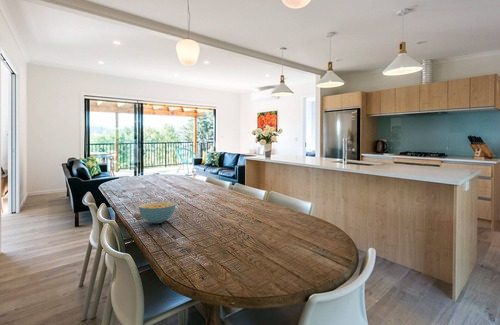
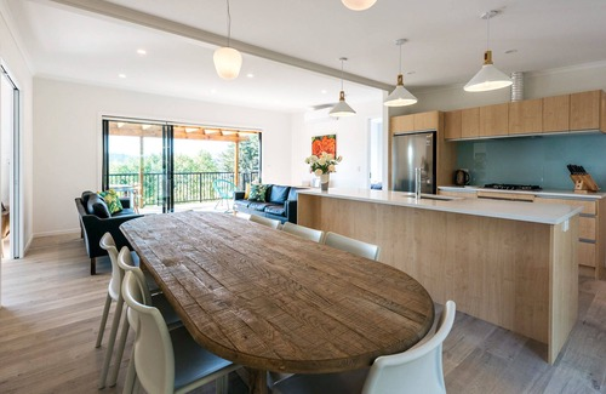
- cereal bowl (157, 213)
